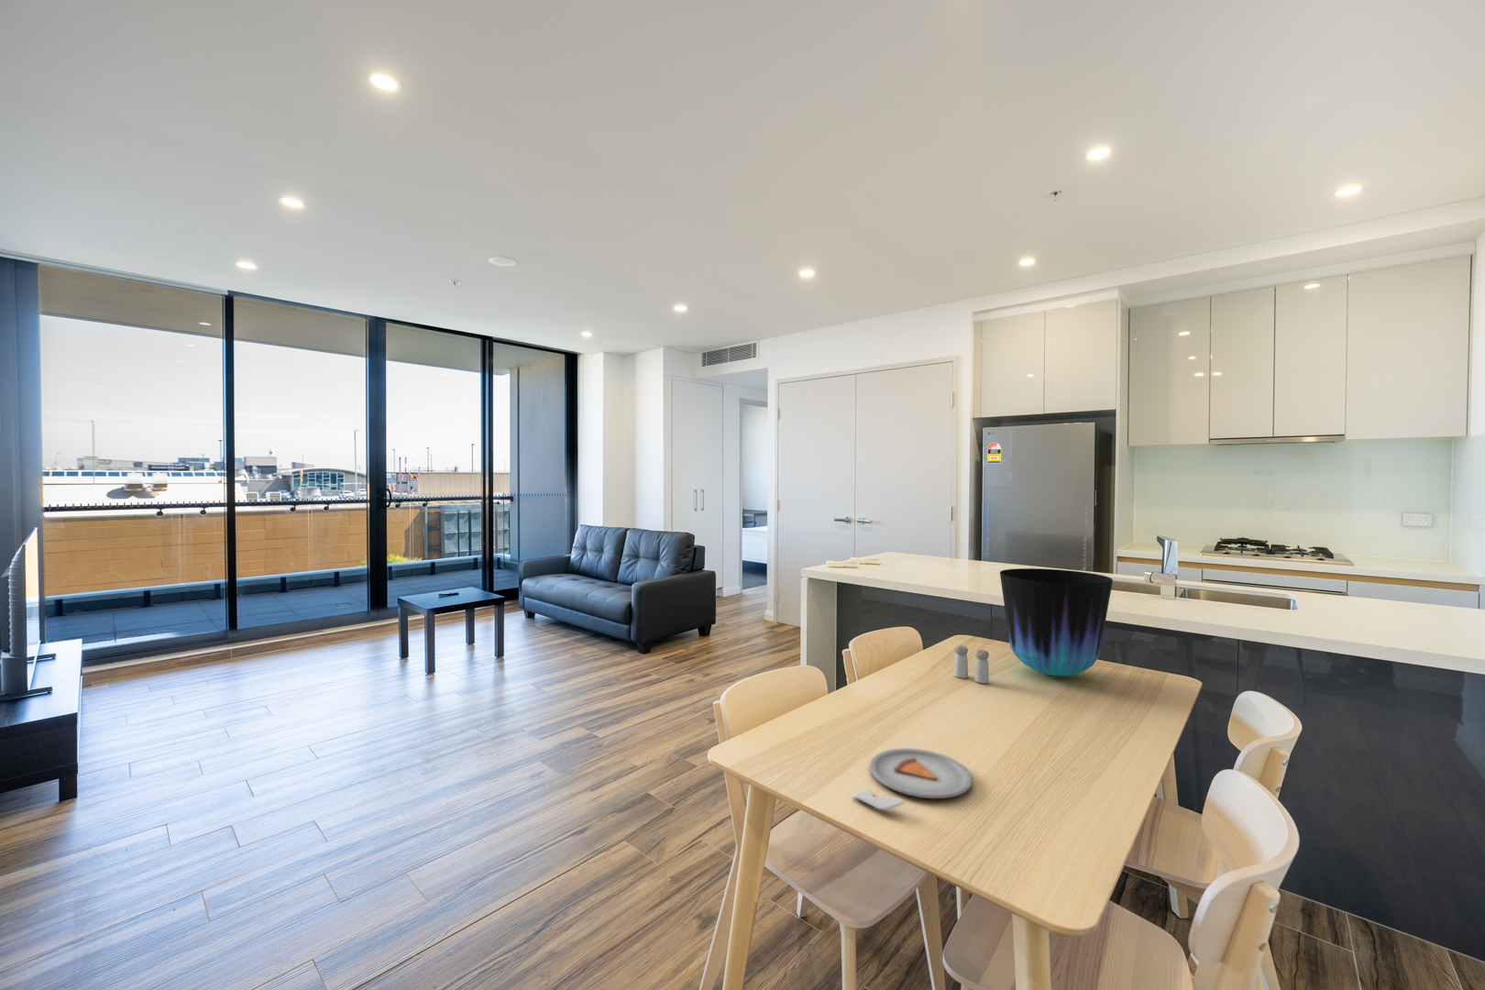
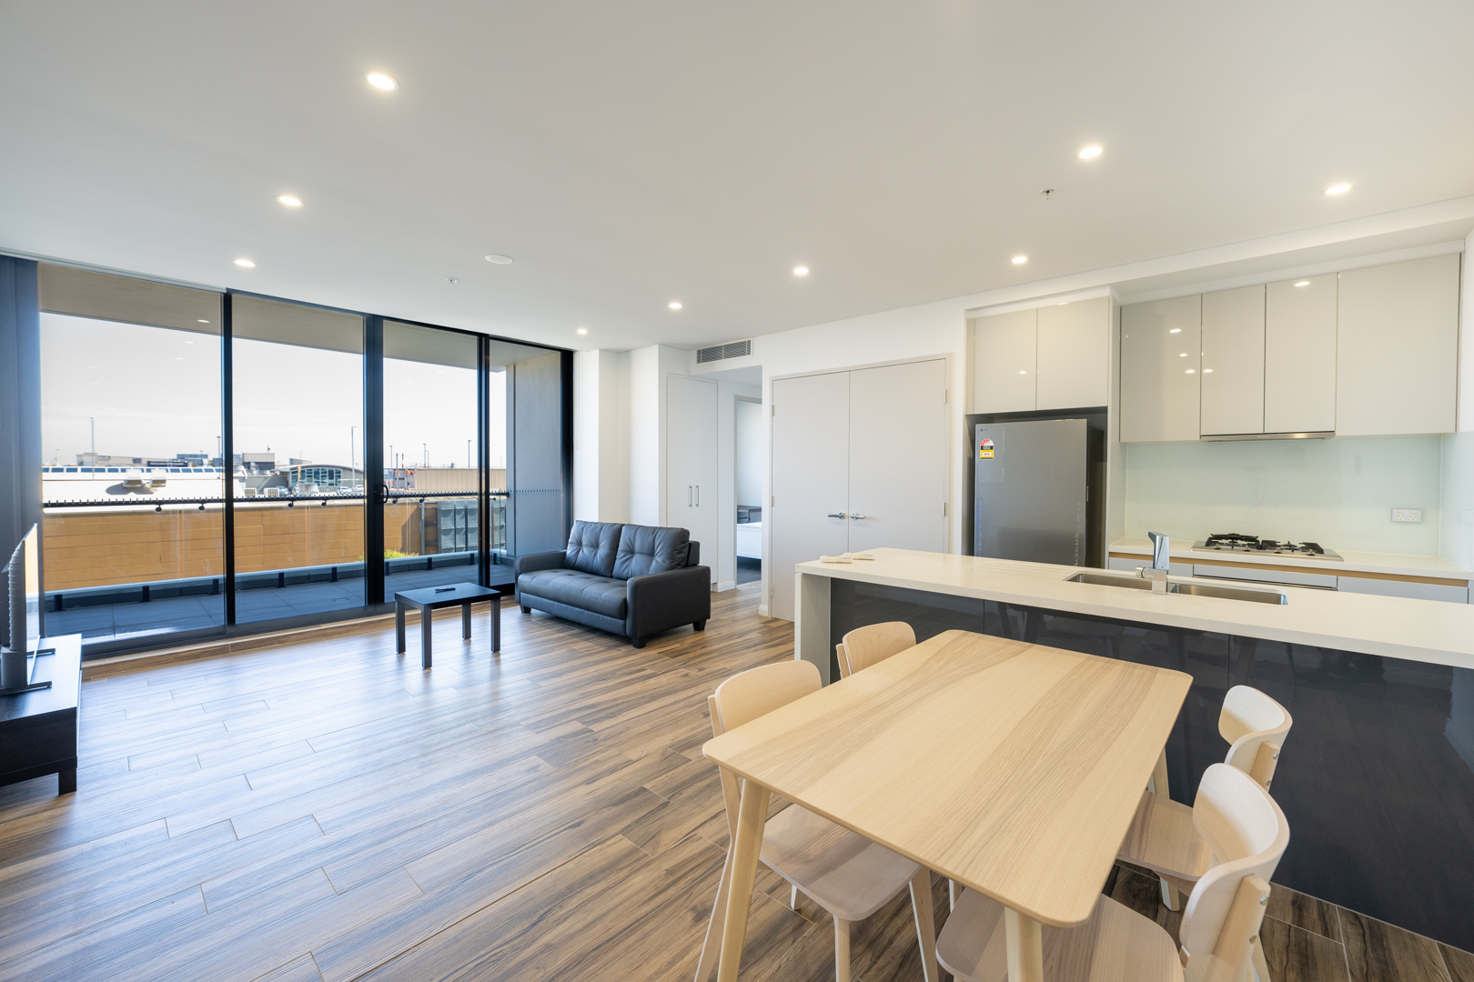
- salt and pepper shaker (967, 663)
- dinner plate (908, 777)
- vase (1053, 624)
